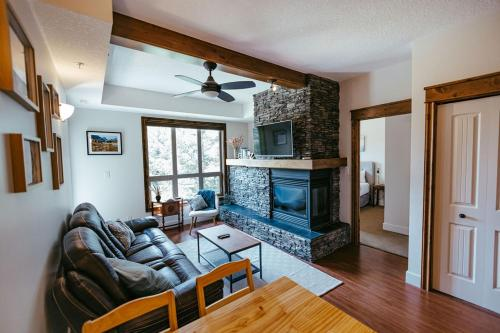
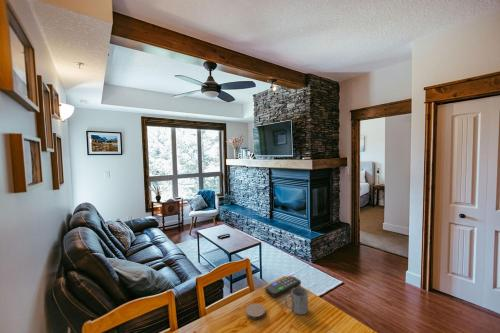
+ coaster (255, 311)
+ remote control (283, 285)
+ mug (296, 301)
